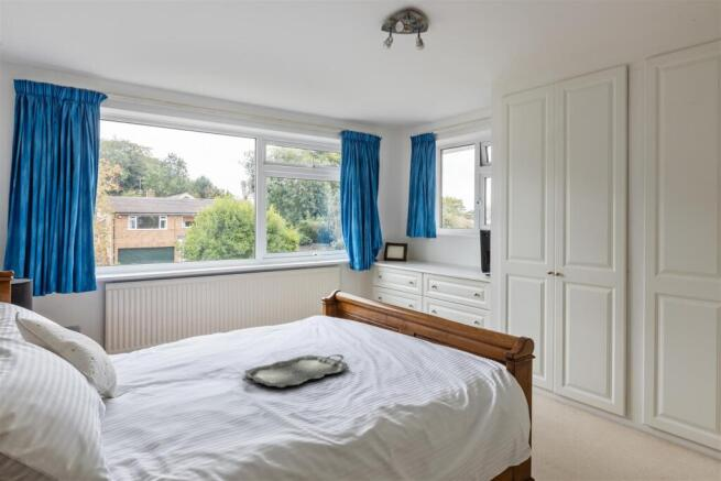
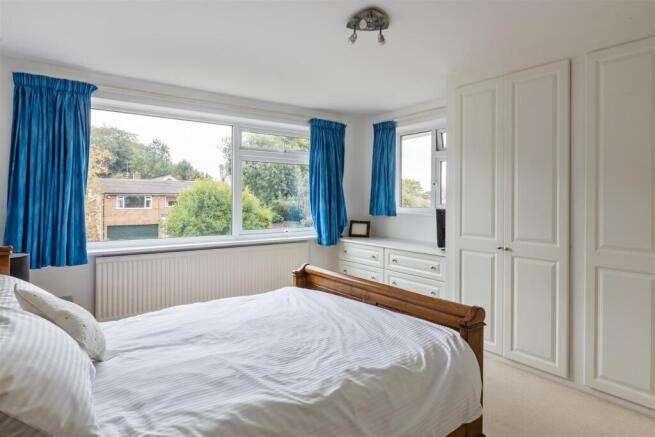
- serving tray (297, 369)
